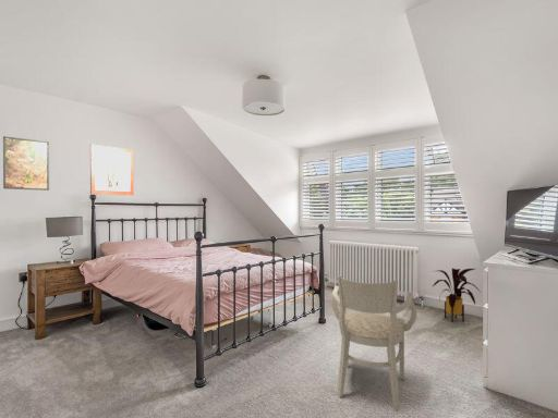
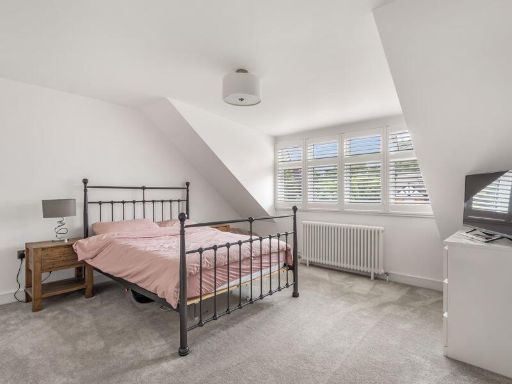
- armchair (369, 330)
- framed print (26, 164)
- house plant (454, 293)
- wall art (112, 171)
